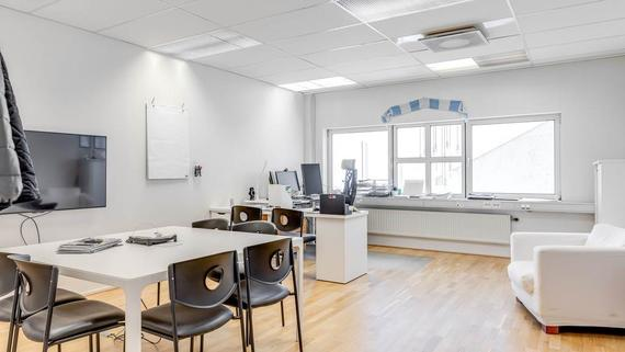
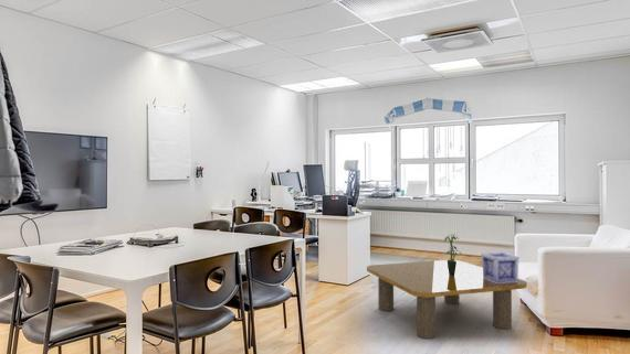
+ coffee table (440, 294)
+ potted plant (452, 254)
+ wooden crate (500, 267)
